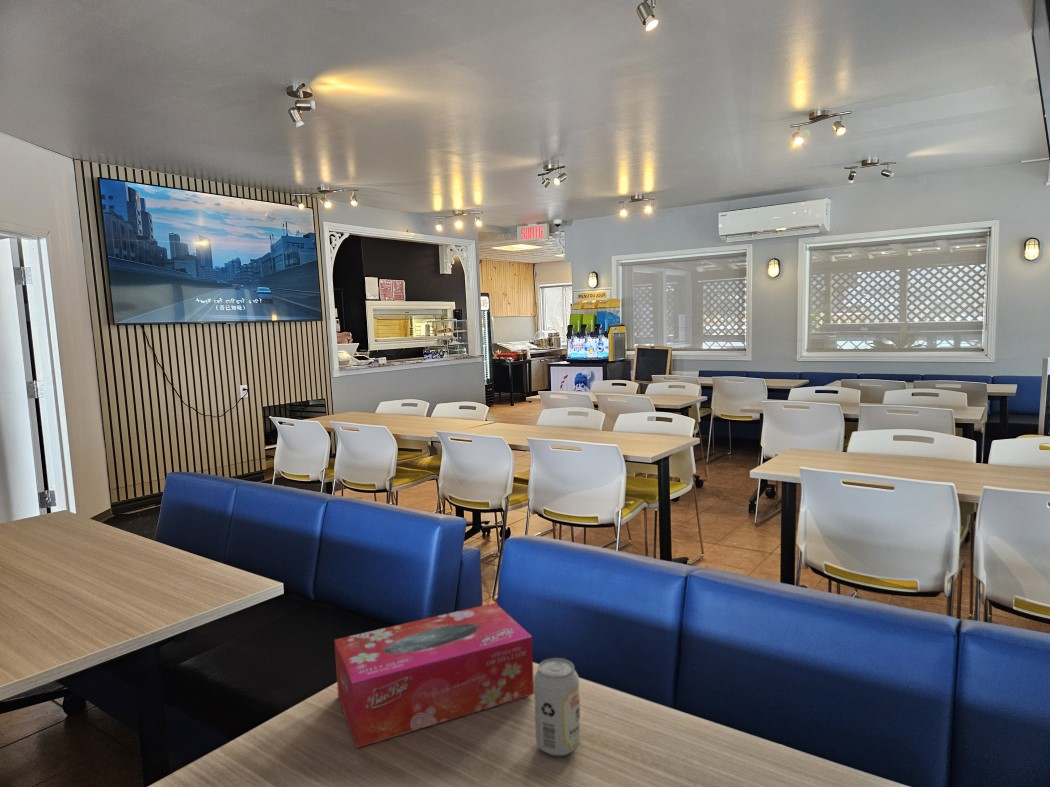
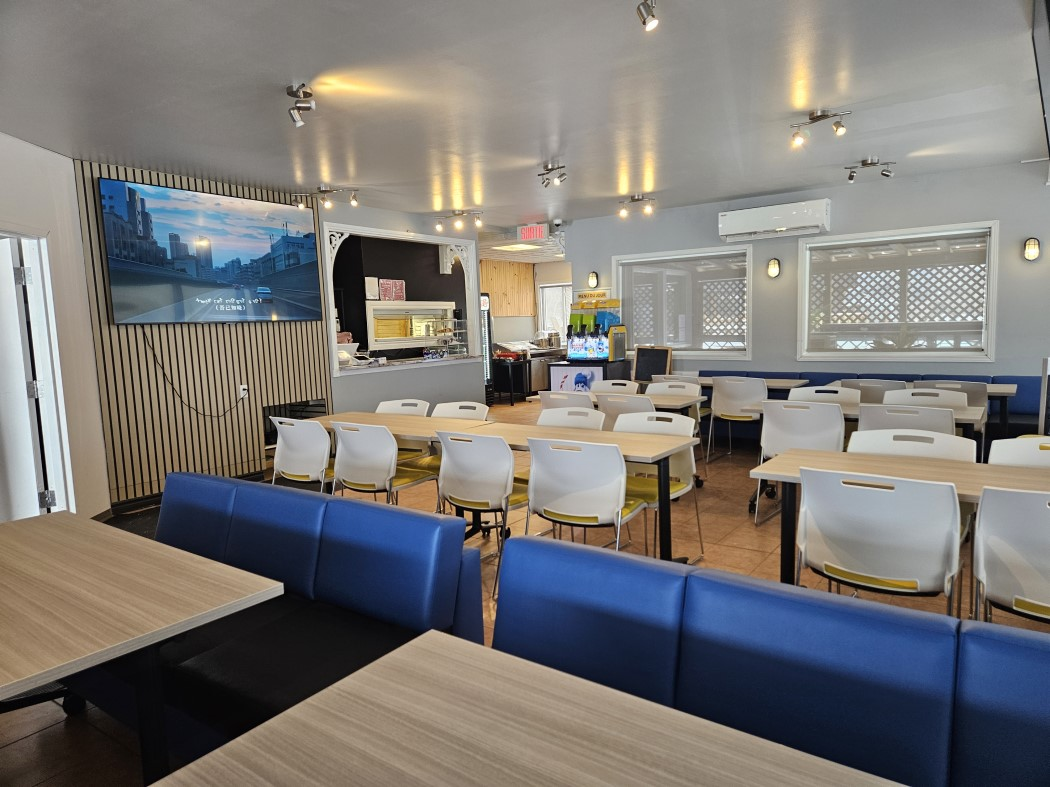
- tissue box (434, 666)
- beverage can (557, 706)
